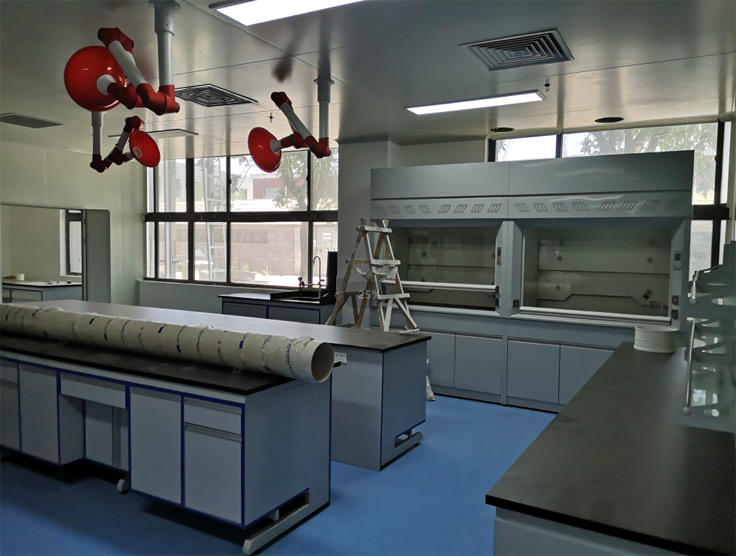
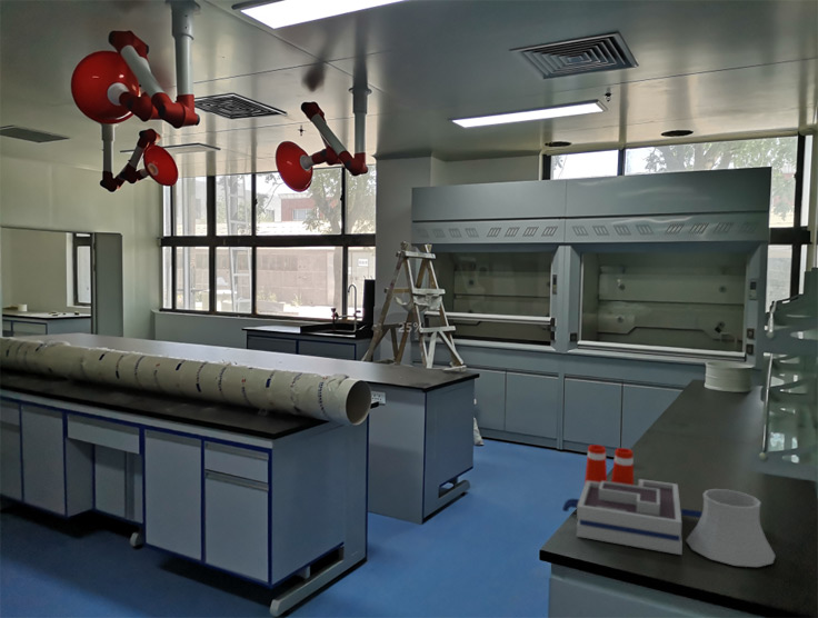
+ laboratory equipment (660, 497)
